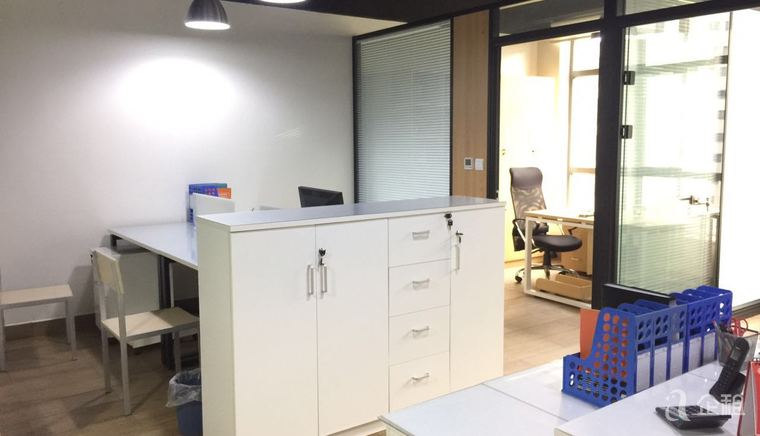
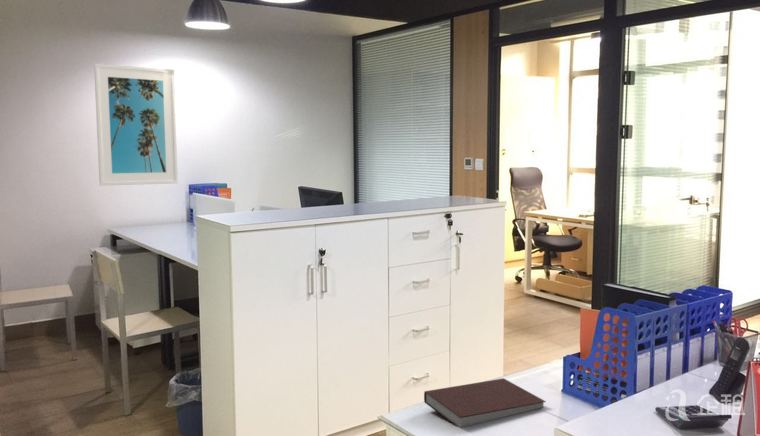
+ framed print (137, 126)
+ notebook (483, 401)
